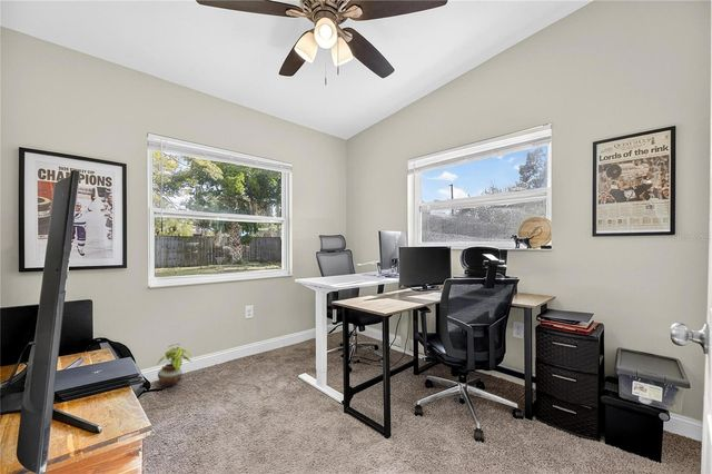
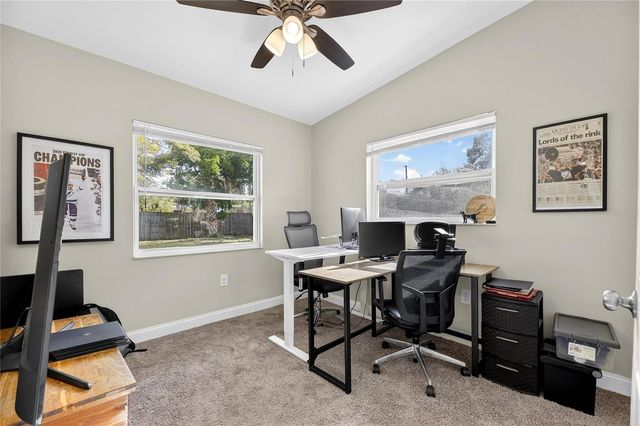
- potted plant (174, 364)
